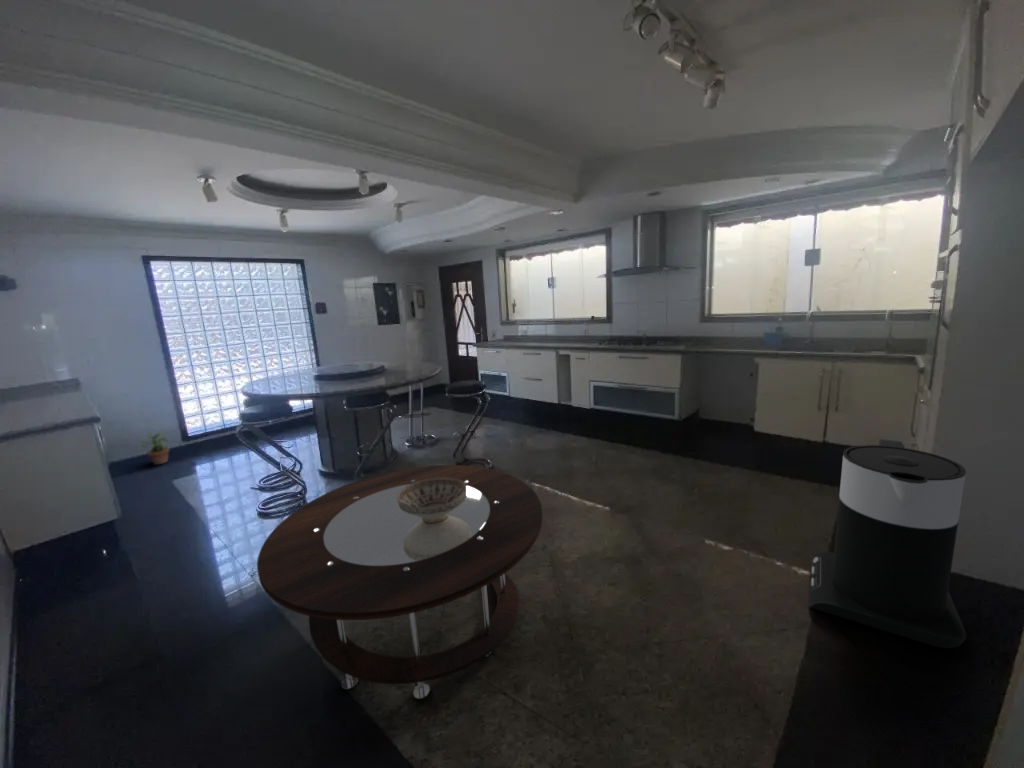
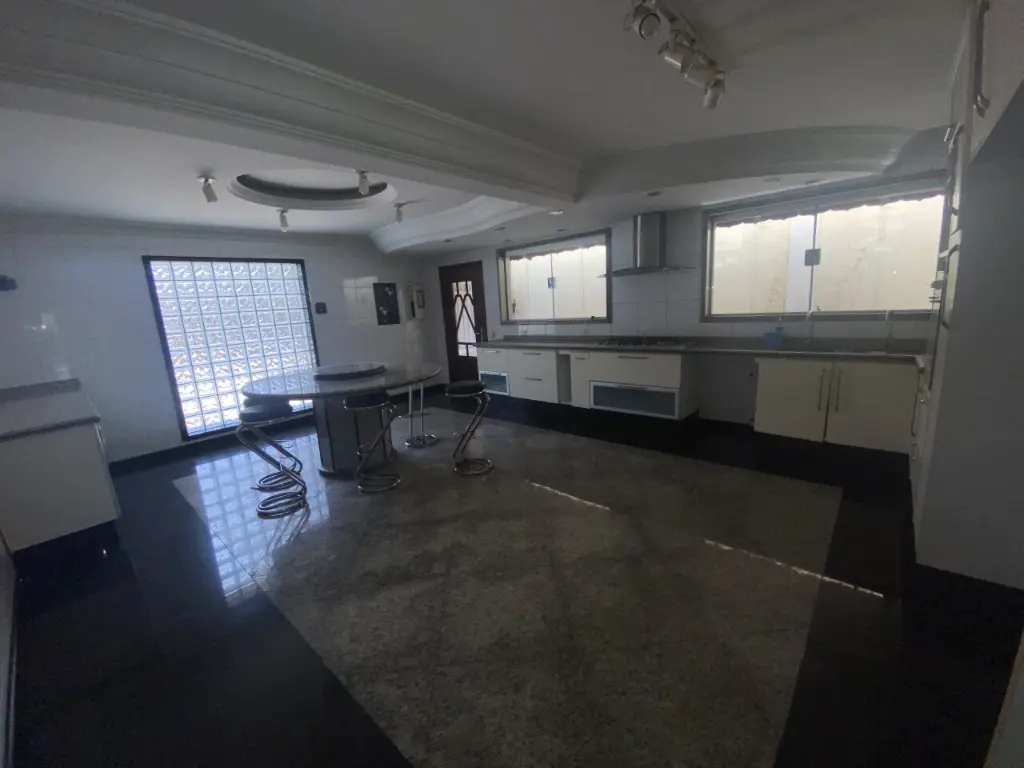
- potted plant (154, 448)
- decorative bowl (433, 503)
- coffee table (416, 567)
- trash can (882, 528)
